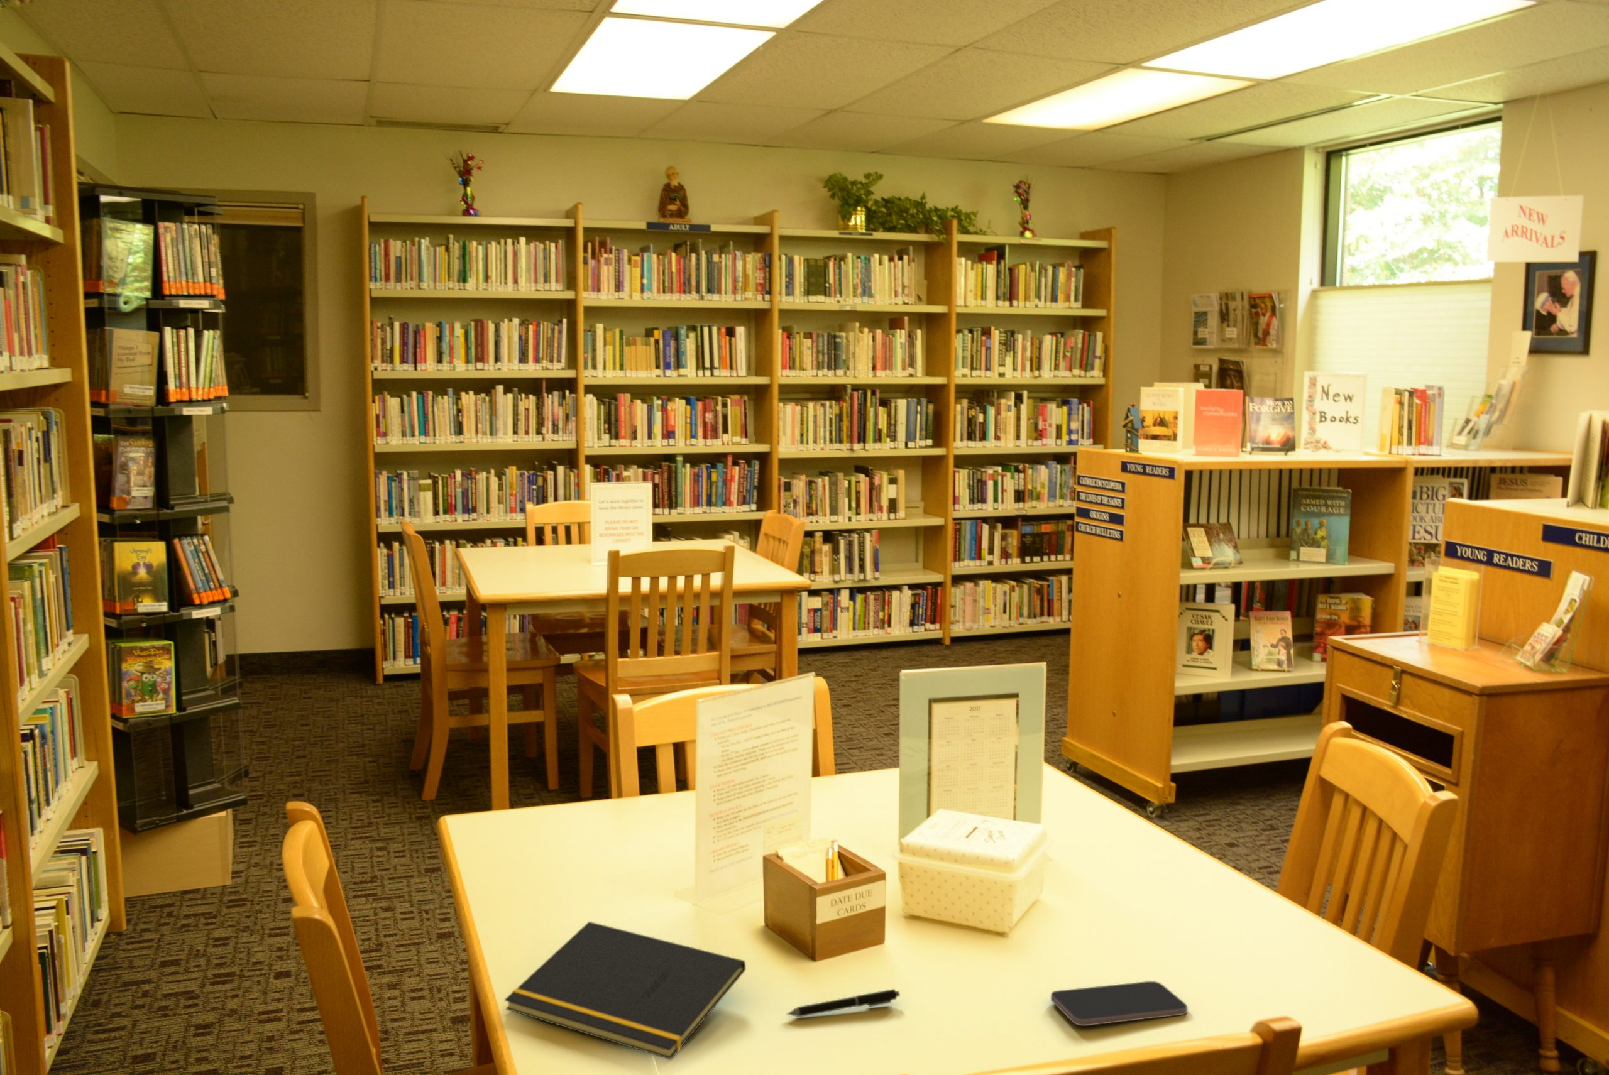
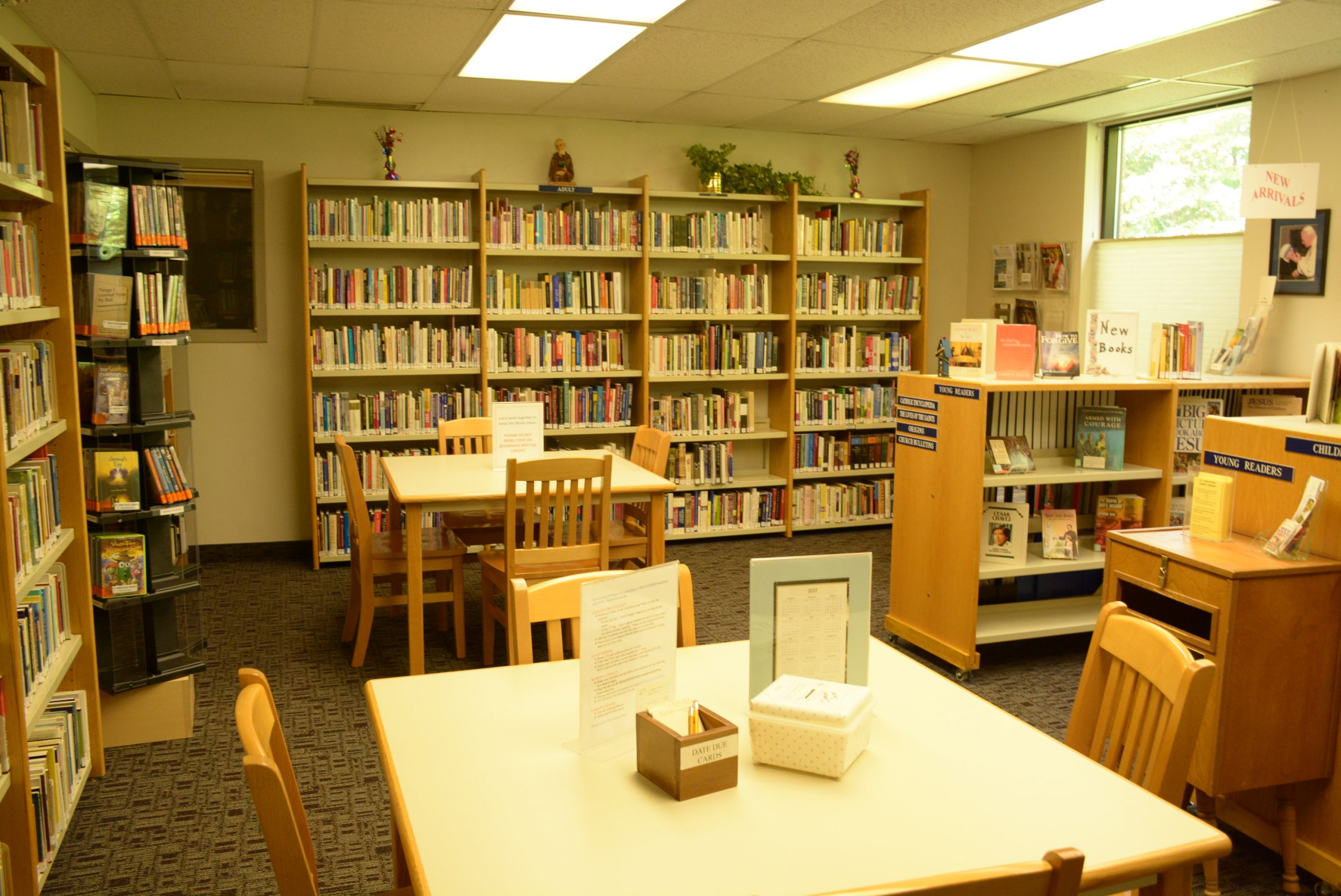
- smartphone (1118, 1003)
- notepad (626, 985)
- pen (842, 1003)
